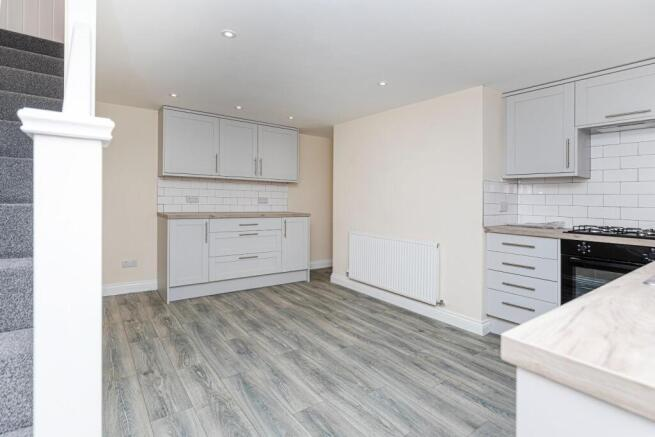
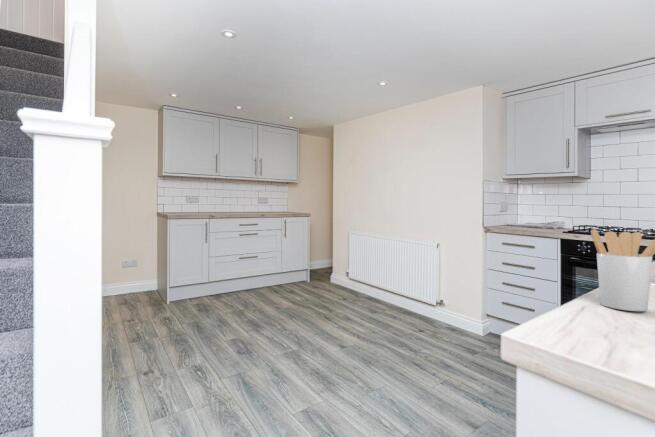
+ utensil holder (622, 266)
